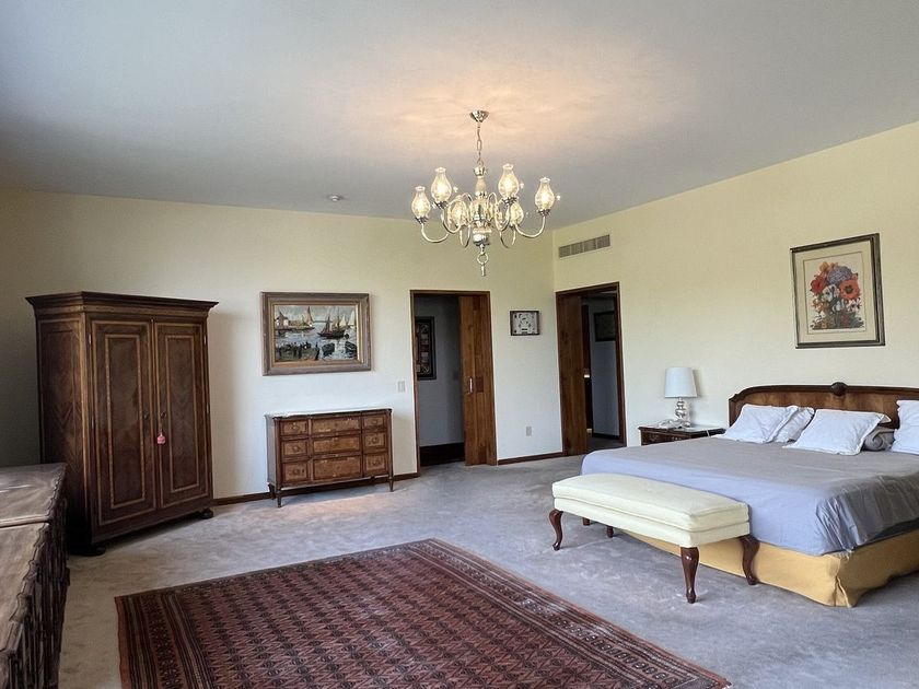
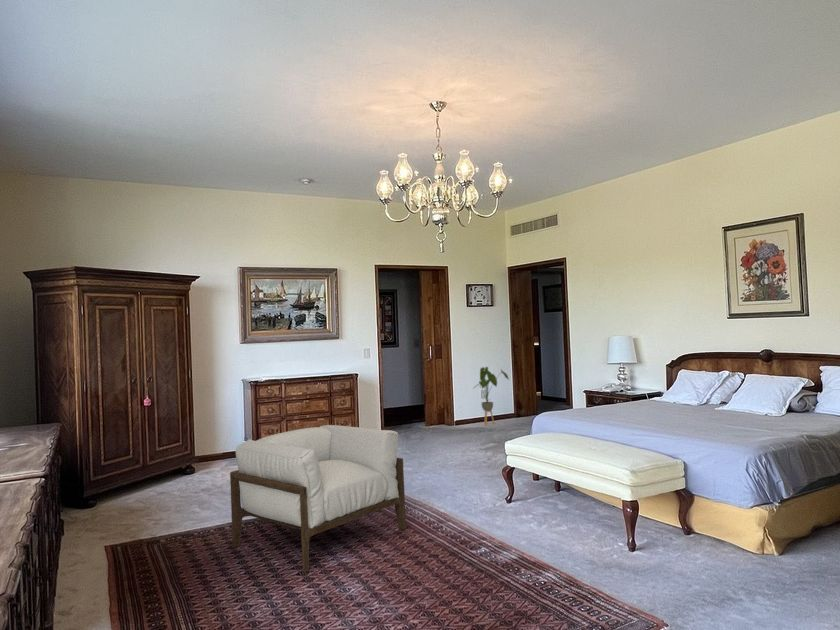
+ armchair (319, 485)
+ house plant (488, 394)
